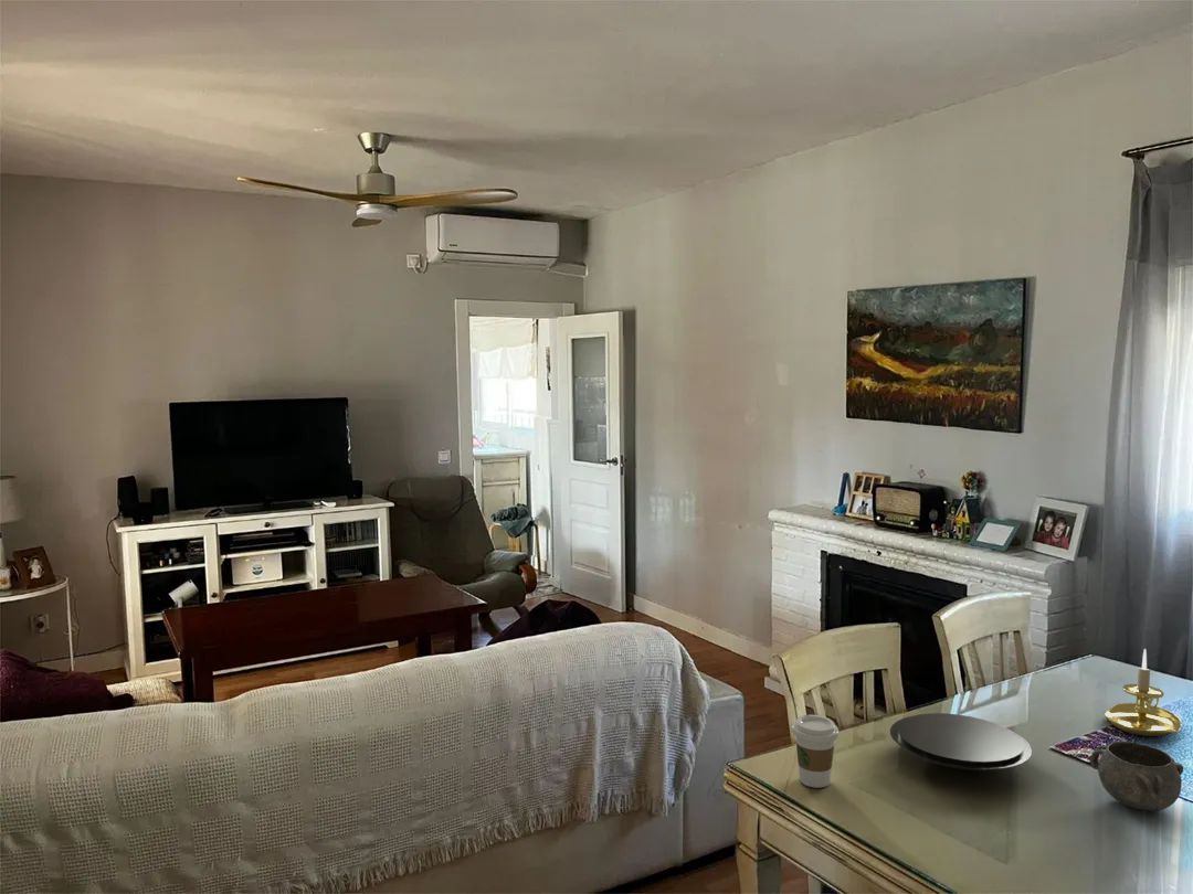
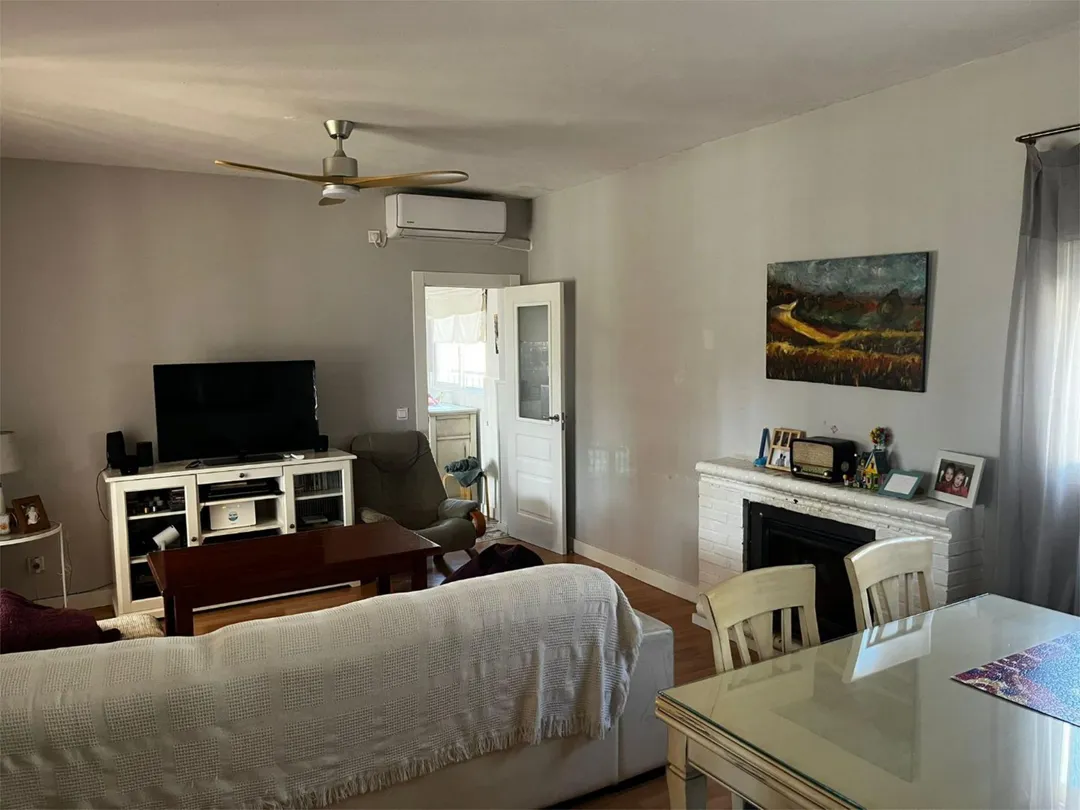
- plate (958, 747)
- coffee cup (814, 751)
- candle holder (1146, 685)
- decorative bowl (1144, 780)
